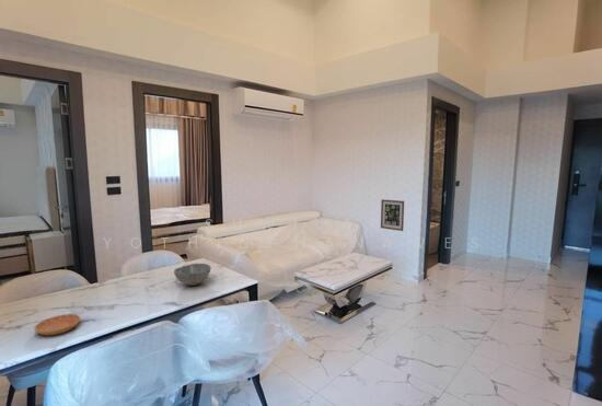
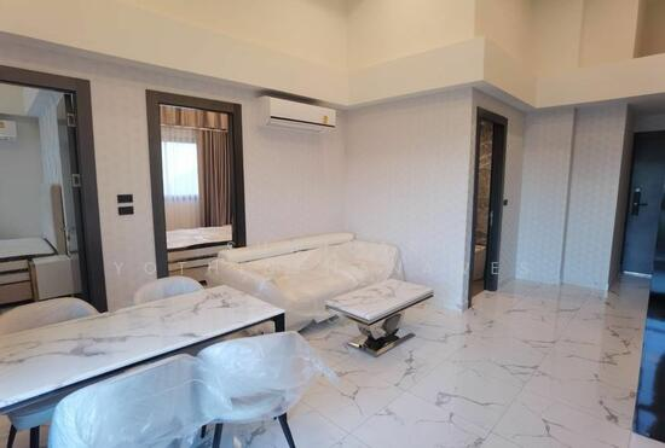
- saucer (58, 325)
- bowl (193, 276)
- wall art (392, 214)
